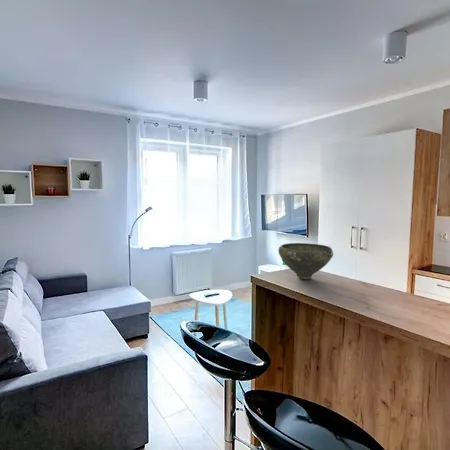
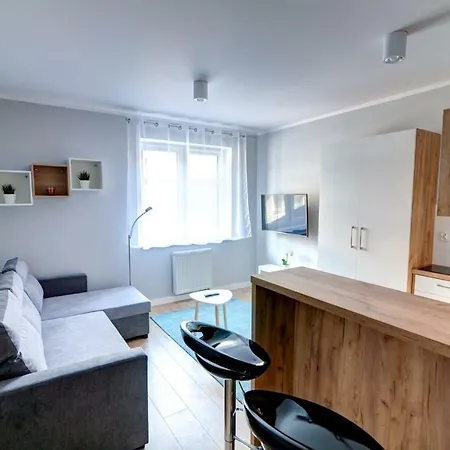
- bowl (304, 262)
